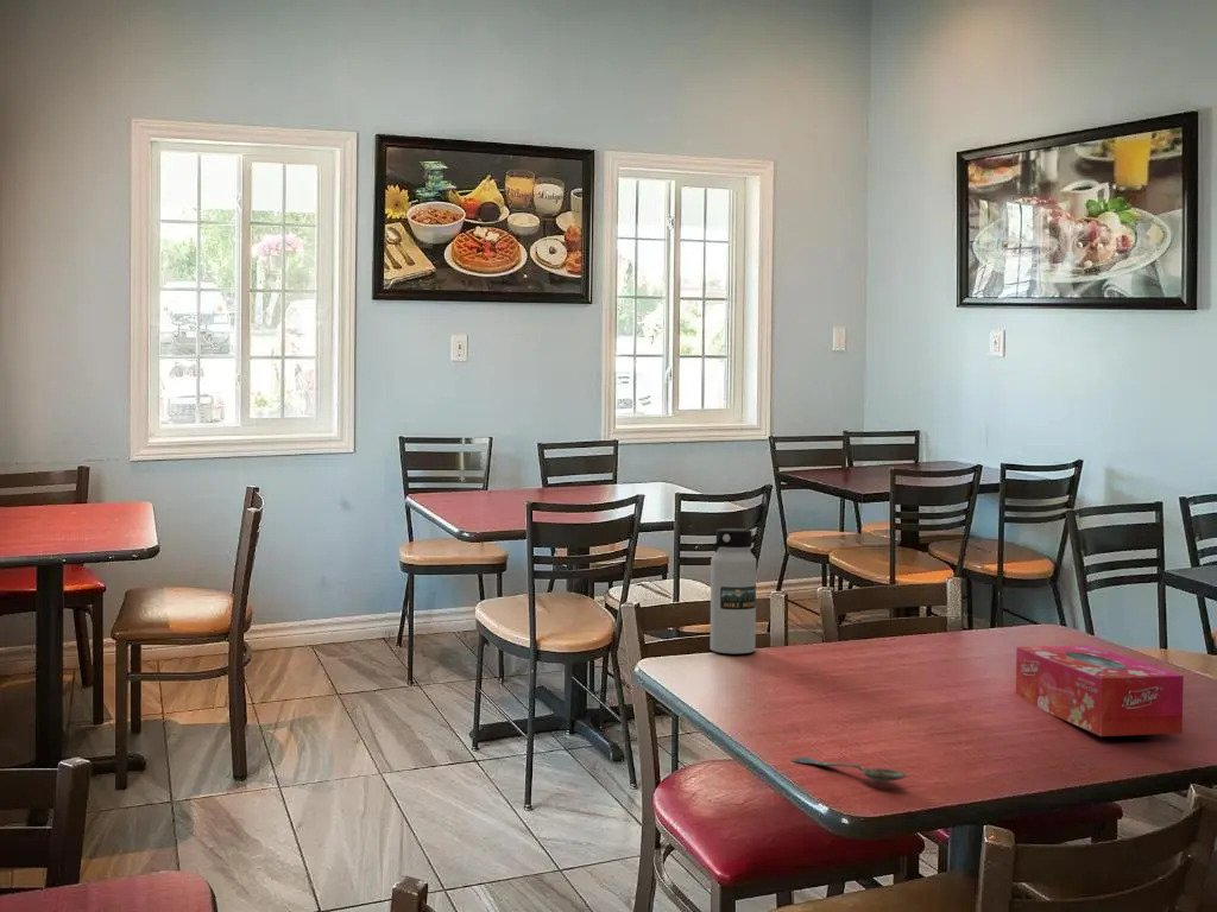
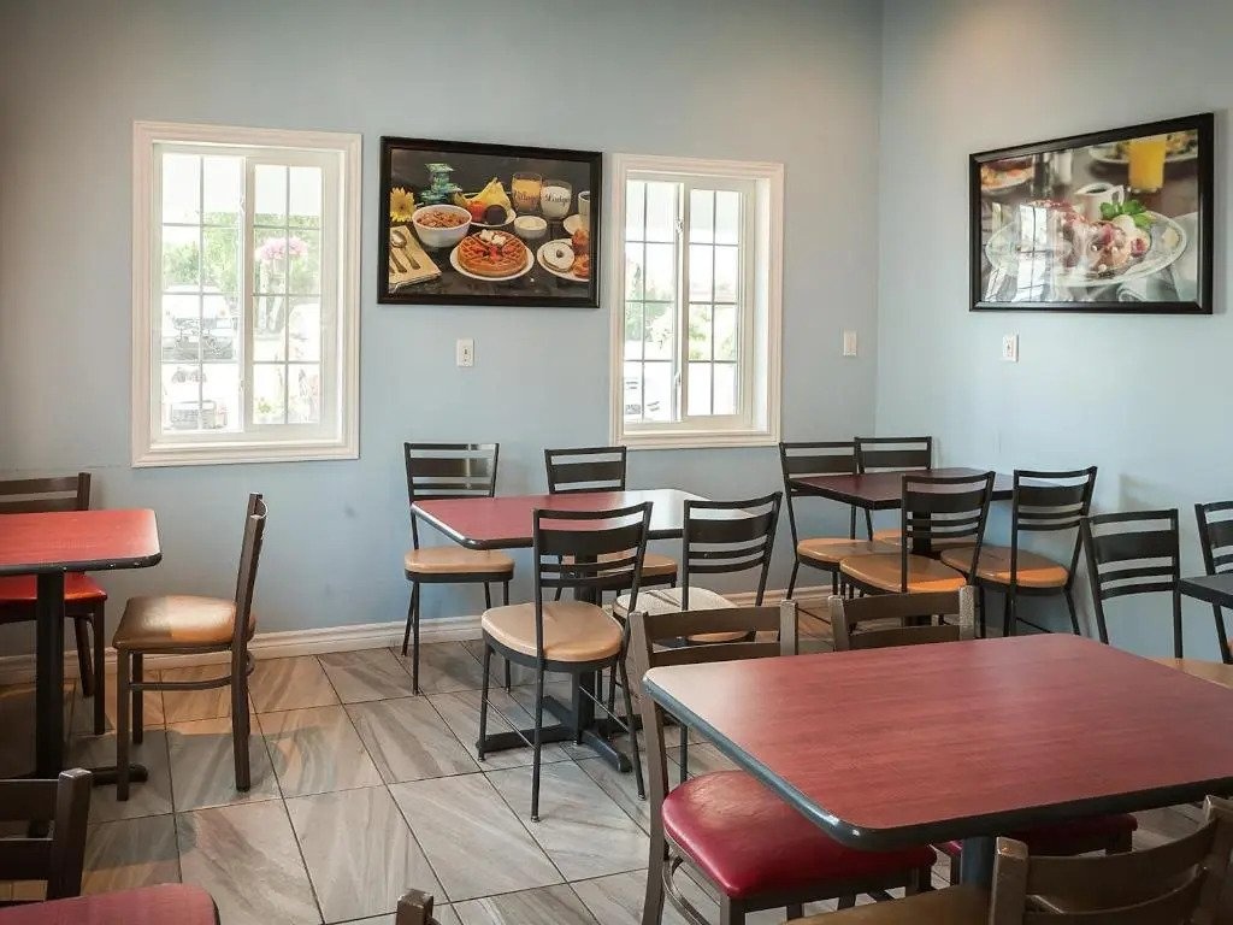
- tissue box (1093, 688)
- water bottle (733, 589)
- spoon (843, 765)
